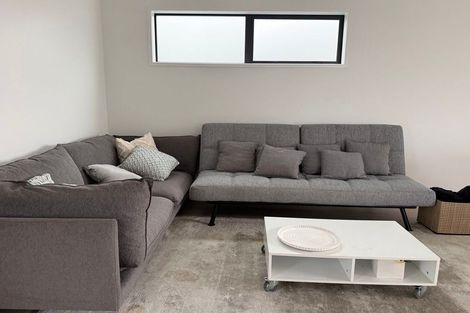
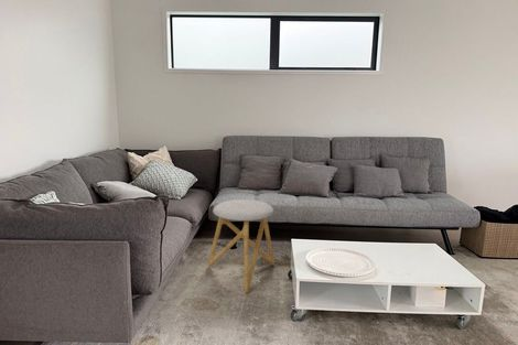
+ stool (247, 239)
